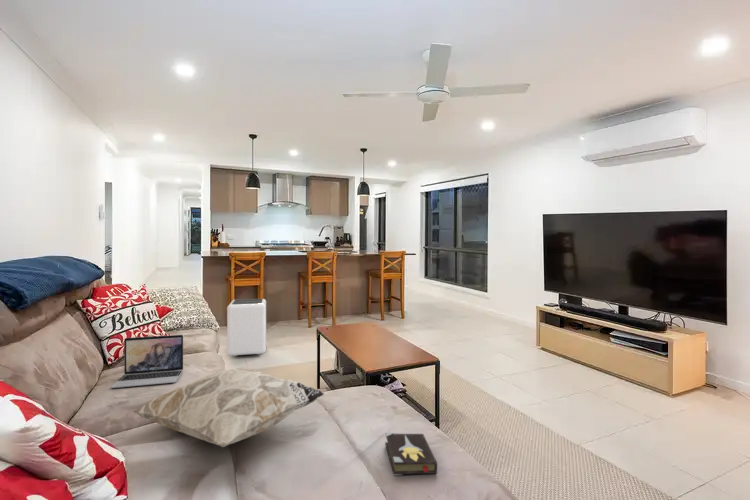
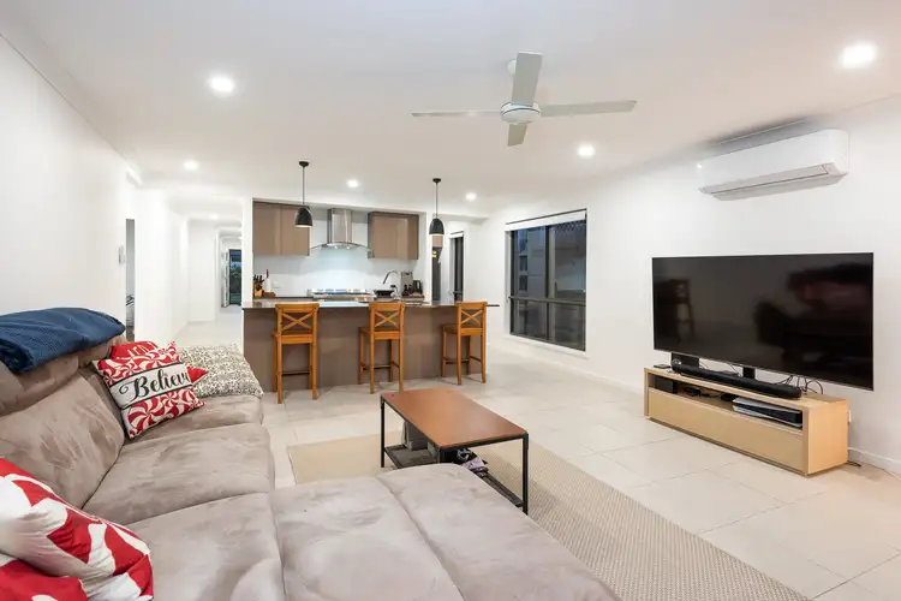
- decorative pillow (234, 401)
- laptop (149, 359)
- hardback book (409, 451)
- air purifier (247, 326)
